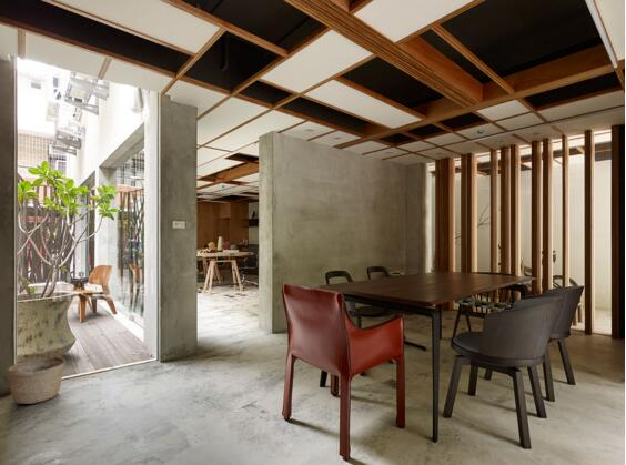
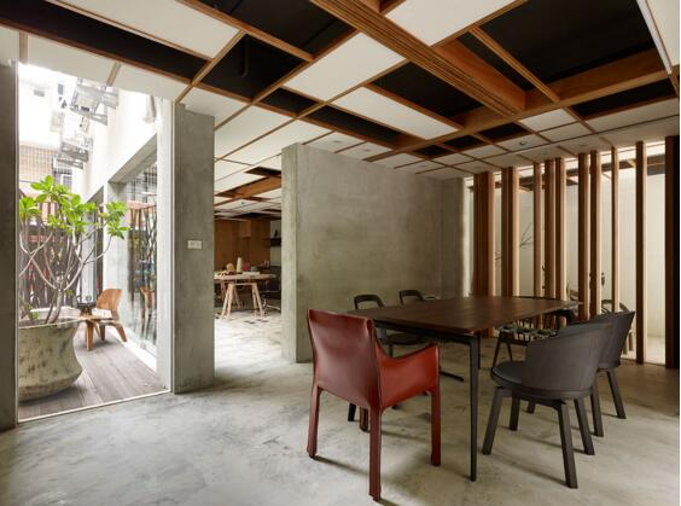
- basket (38, 378)
